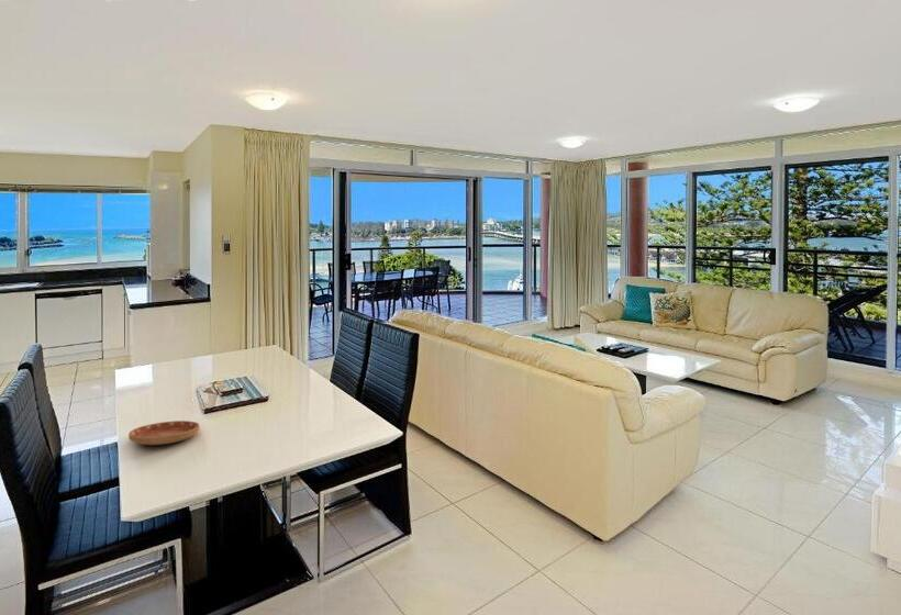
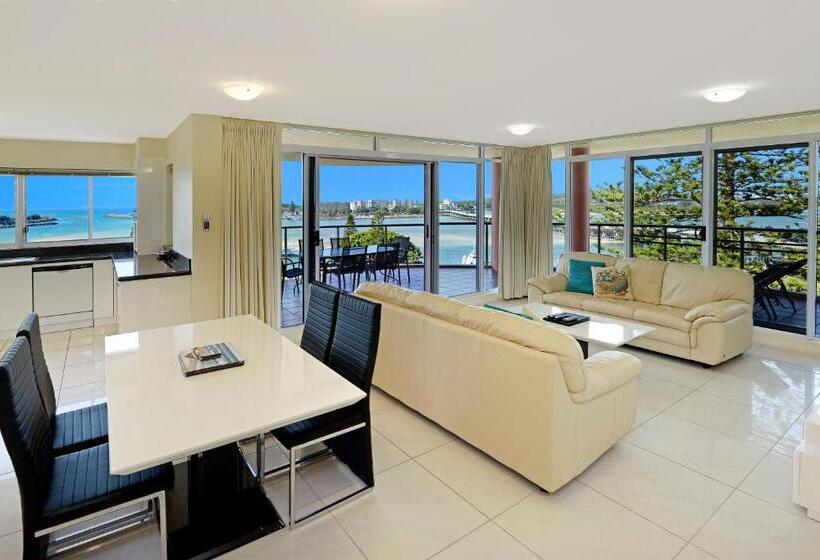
- saucer (165, 433)
